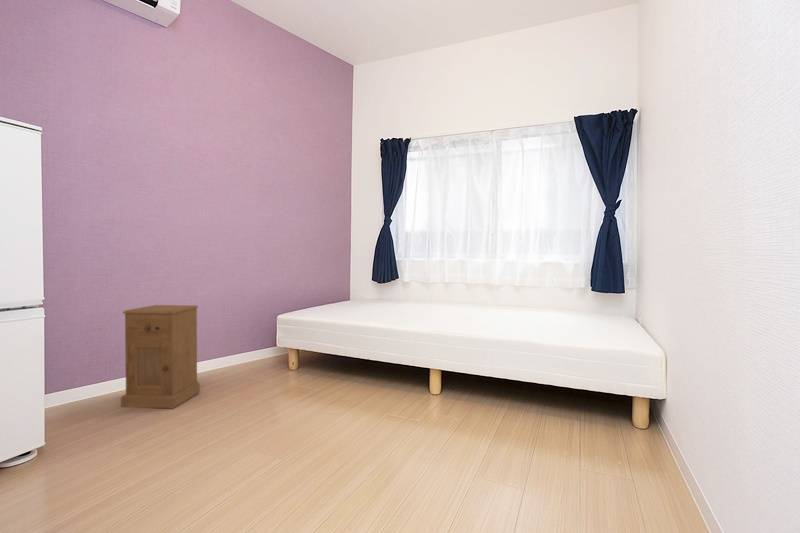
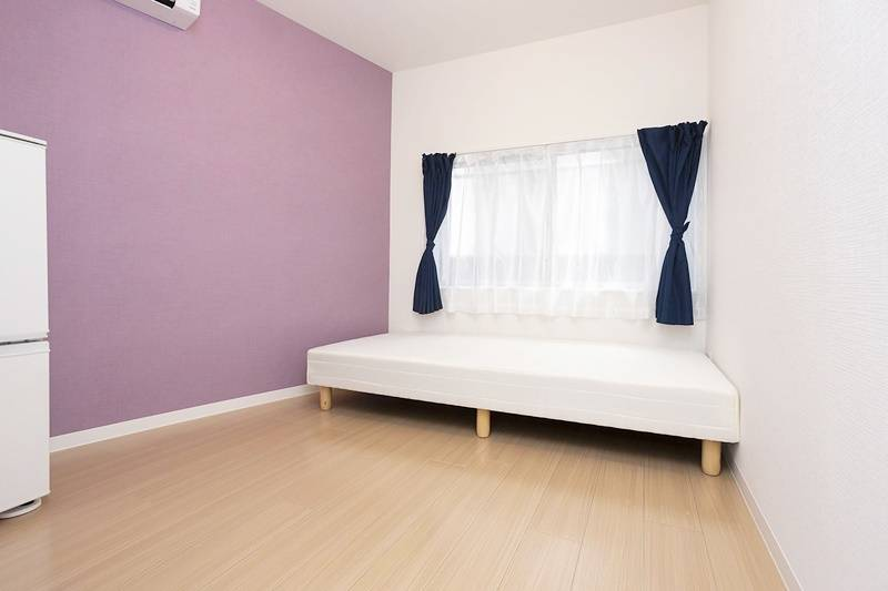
- nightstand (162, 353)
